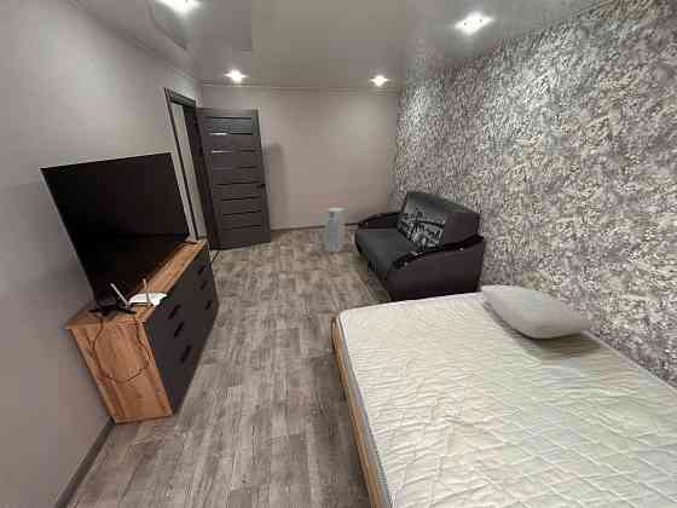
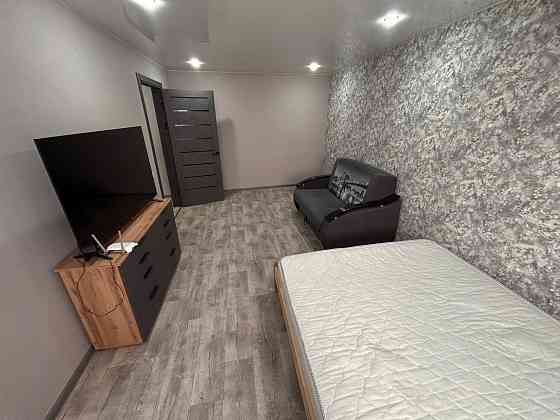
- pillow (526, 305)
- air purifier (335, 229)
